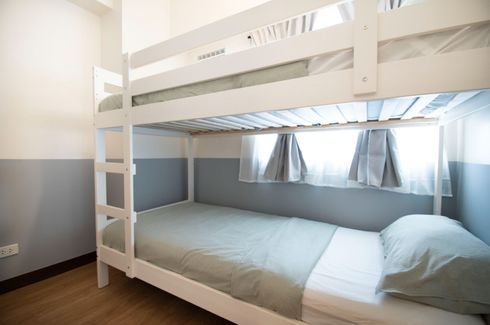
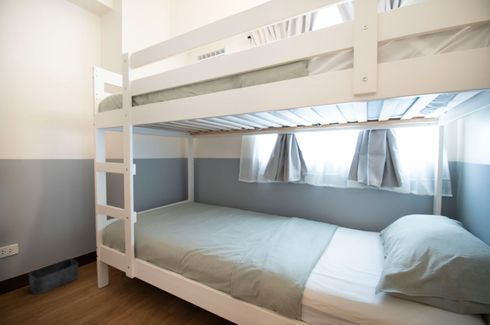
+ storage bin (54, 275)
